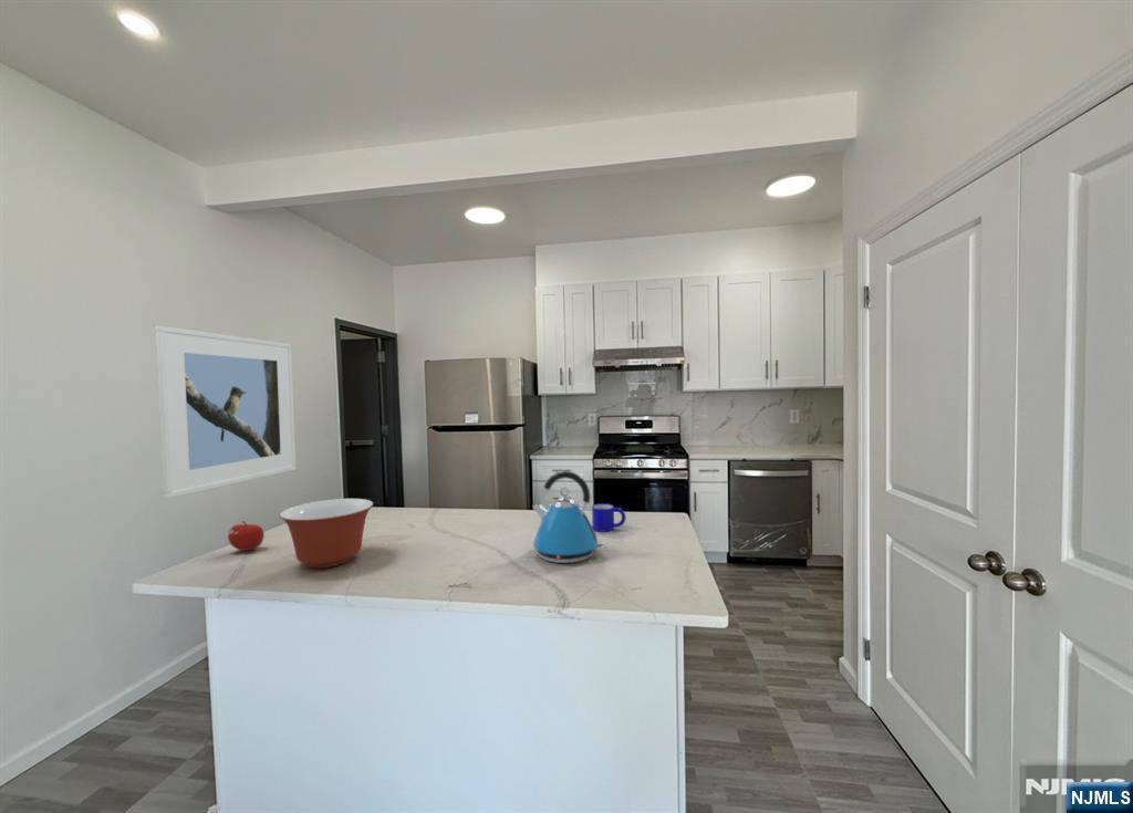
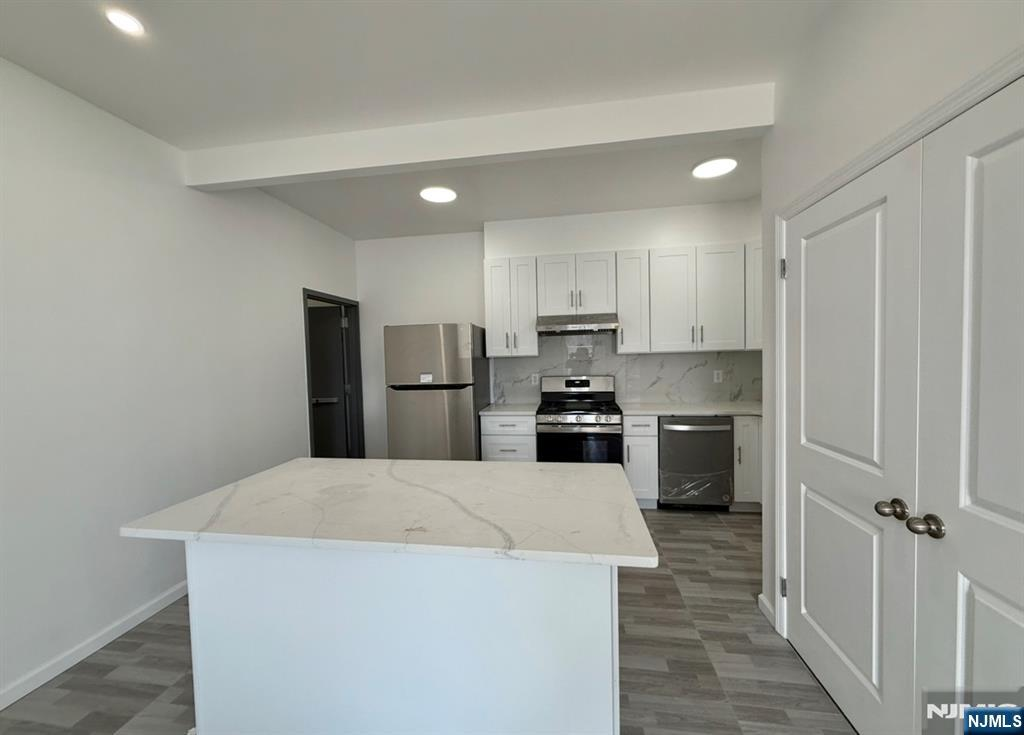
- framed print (237, 409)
- fruit (246, 534)
- mixing bowl (329, 533)
- kettle (566, 511)
- mug (609, 517)
